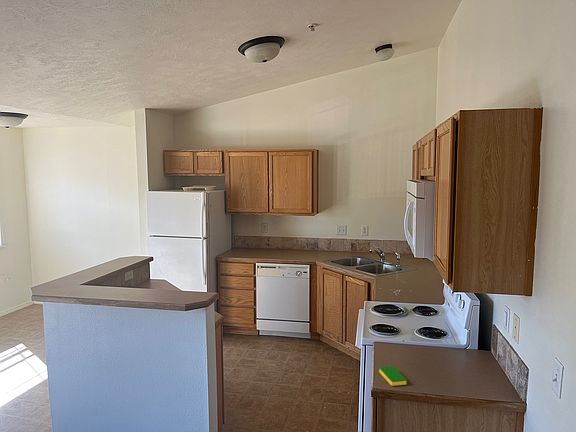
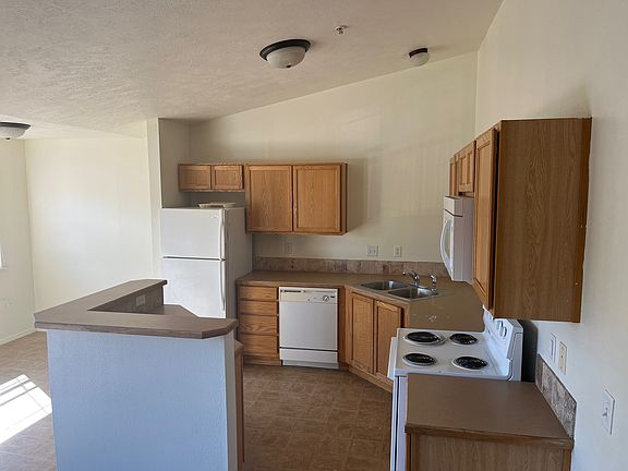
- dish sponge (392, 375)
